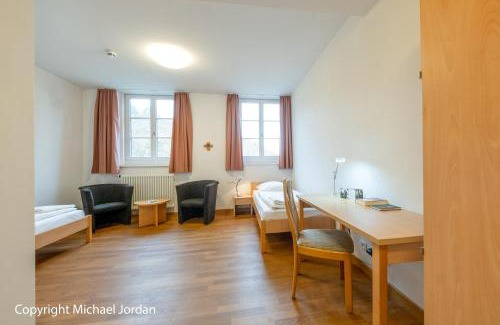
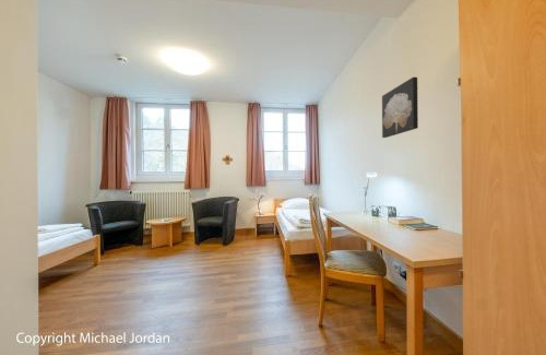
+ wall art (397, 110)
